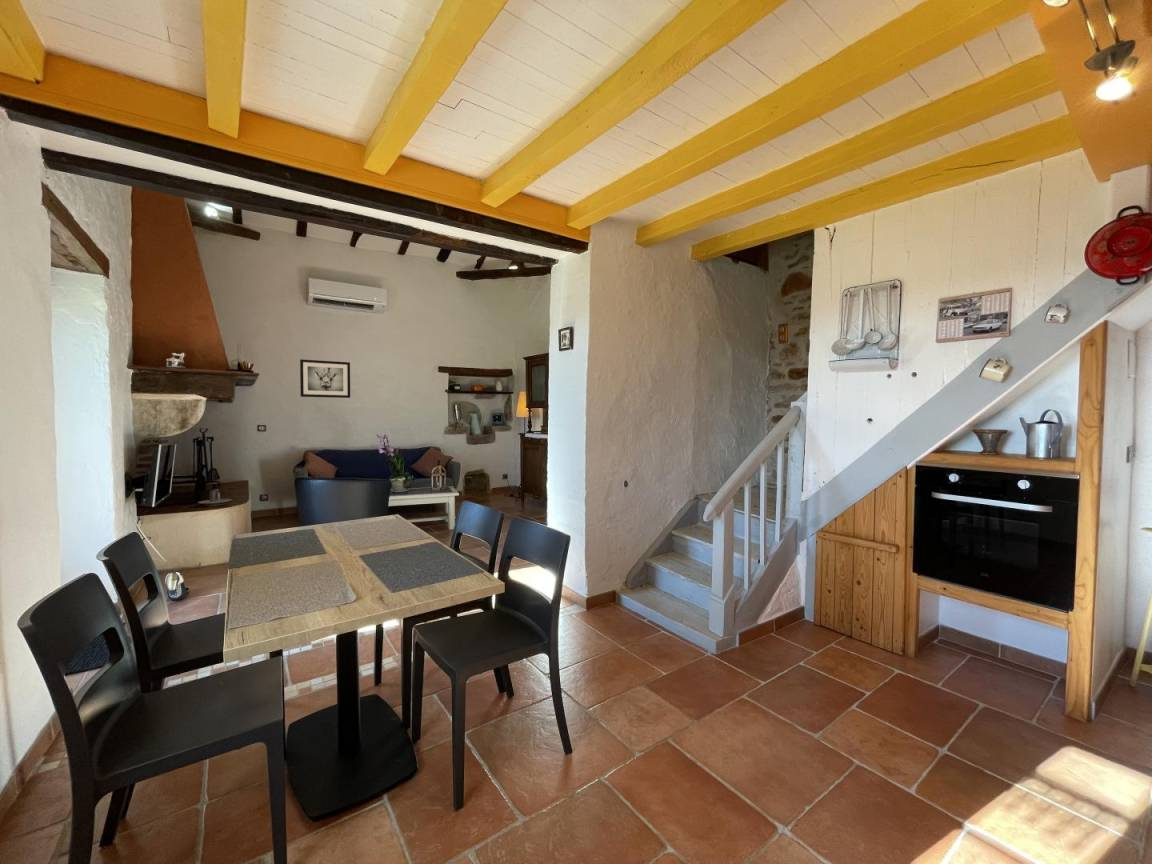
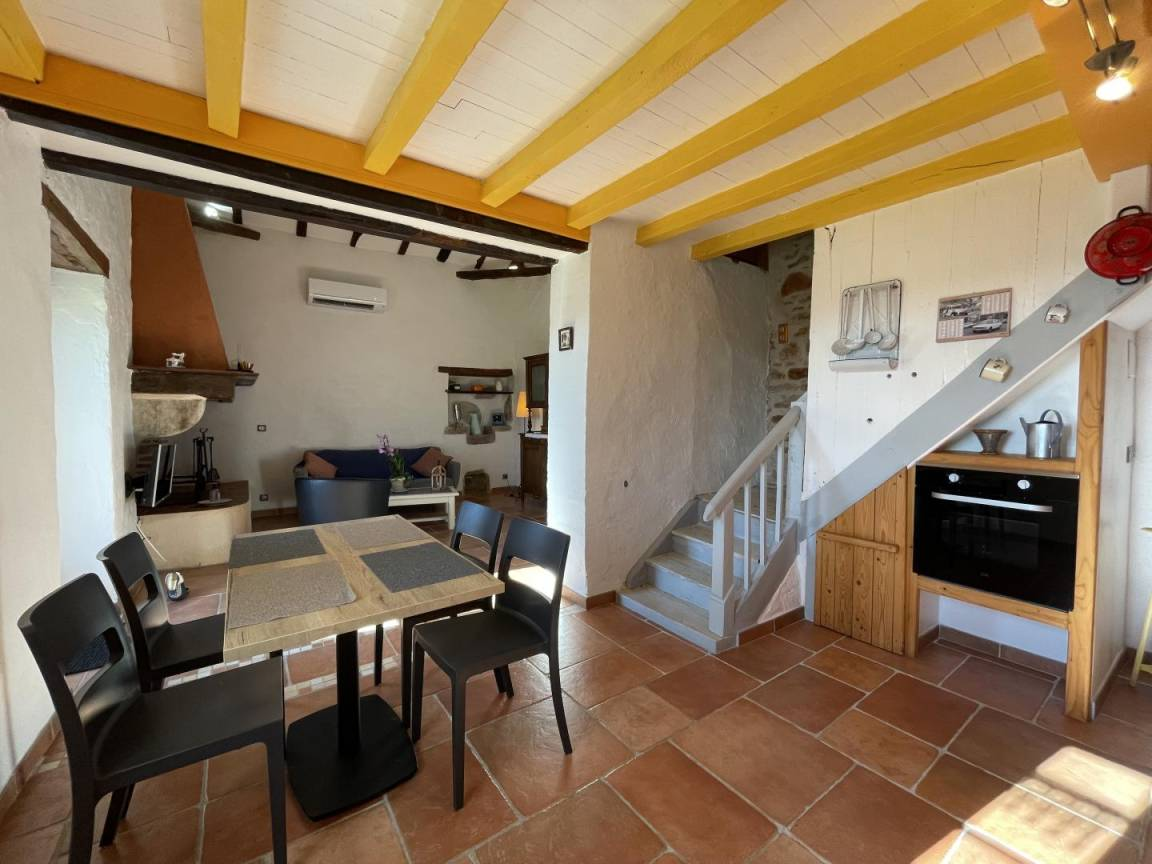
- wall art (325, 379)
